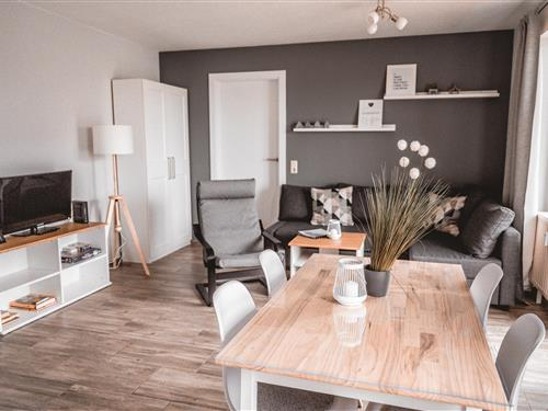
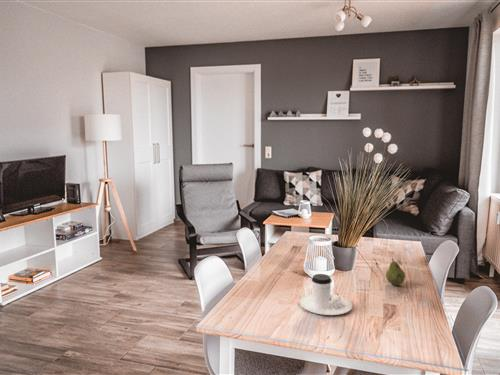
+ coffee cup (325, 290)
+ fruit (396, 271)
